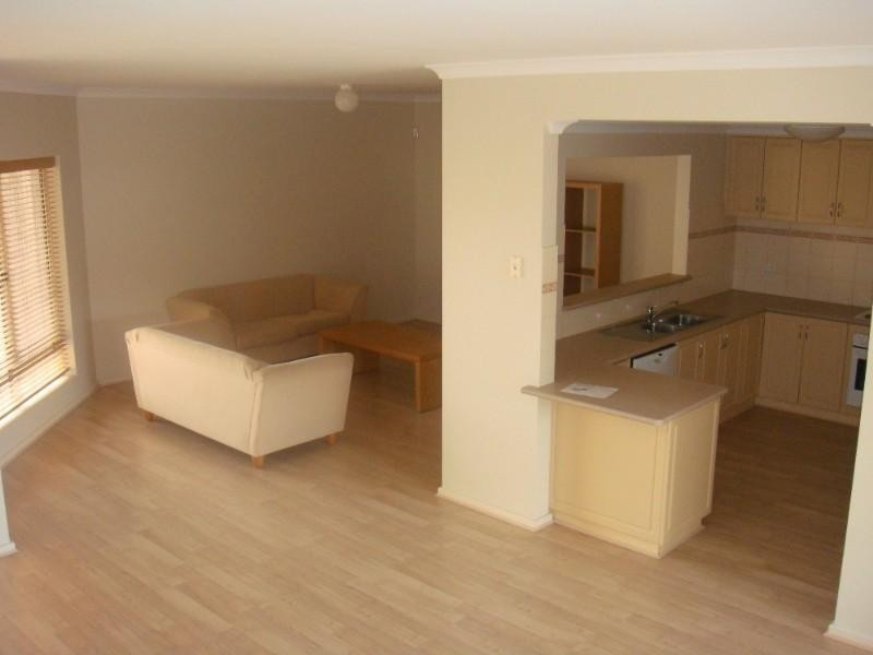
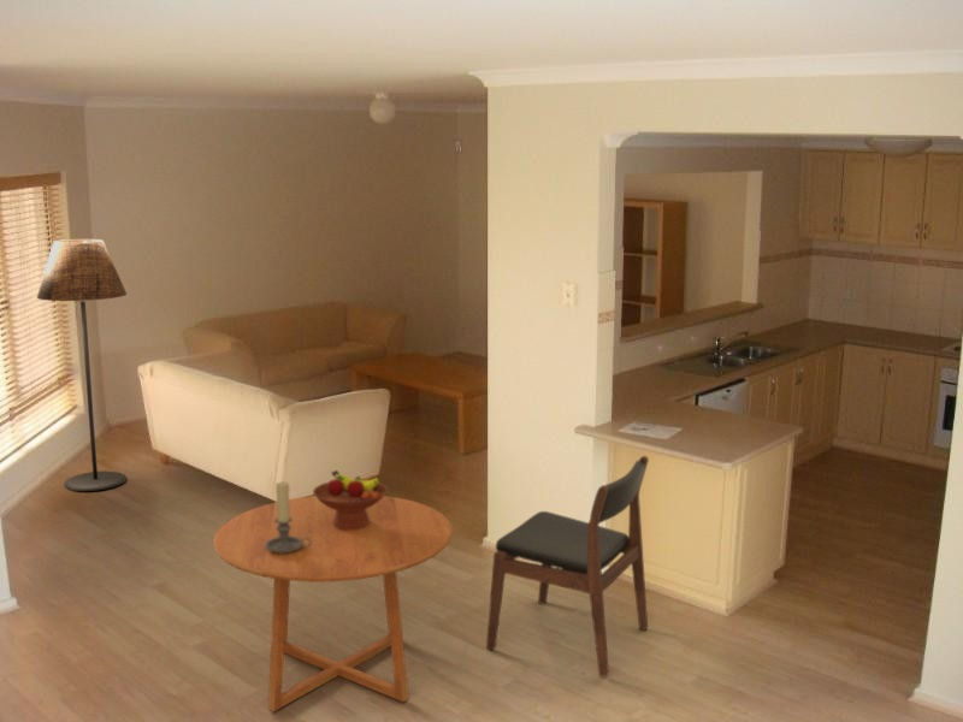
+ dining table (336, 580)
+ fruit bowl (350, 499)
+ floor lamp (87, 363)
+ dining chair (568, 551)
+ candle holder (286, 515)
